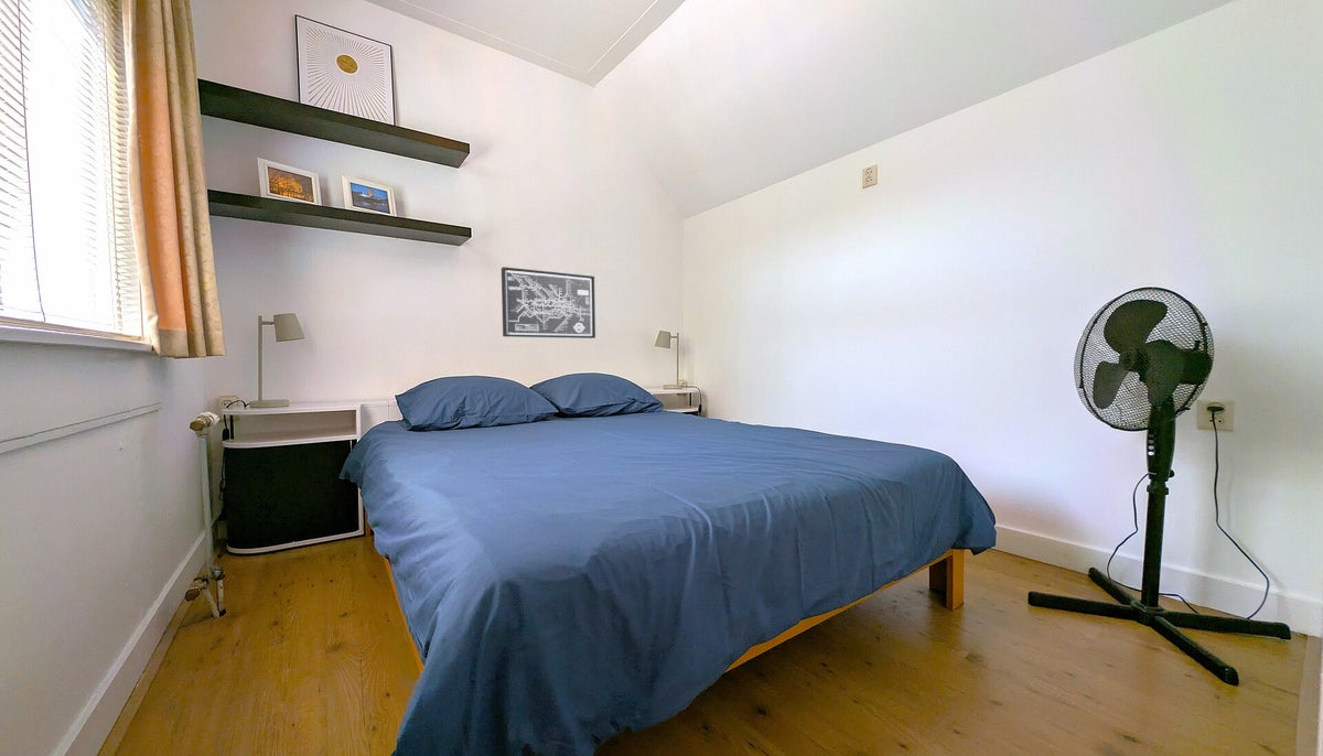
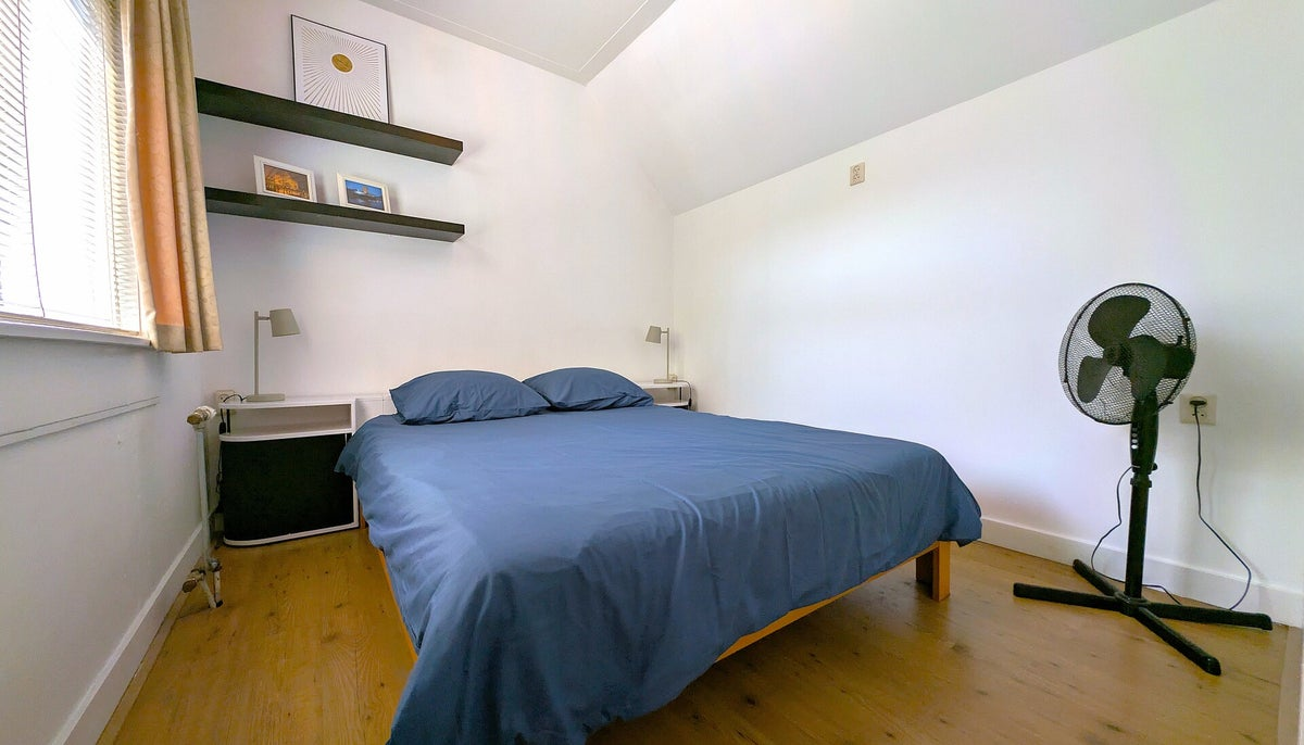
- wall art (550, 304)
